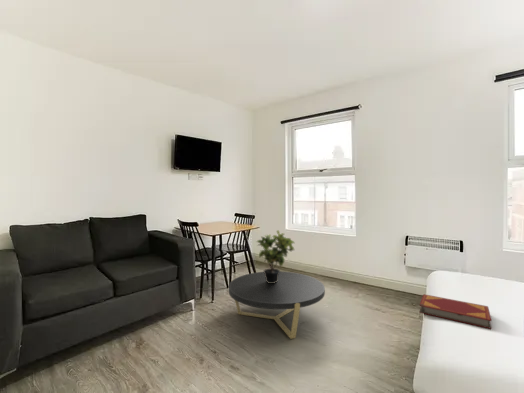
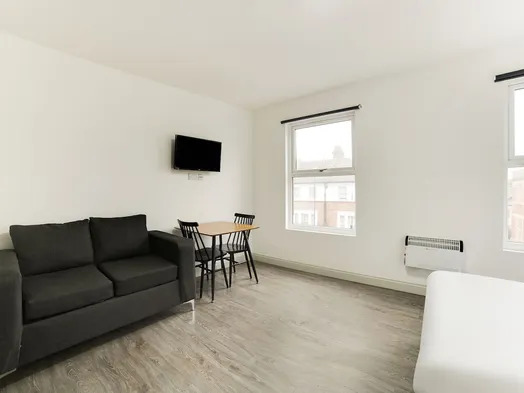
- potted plant (275, 256)
- hardback book (453, 309)
- coffee table (276, 301)
